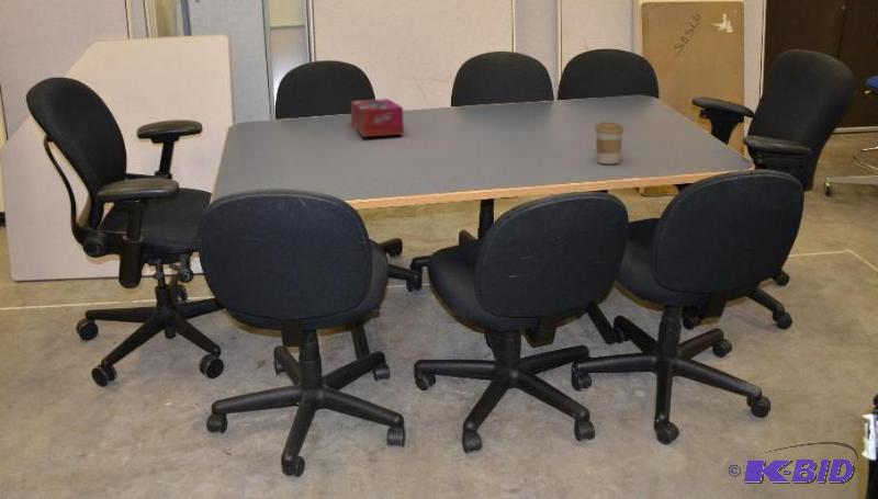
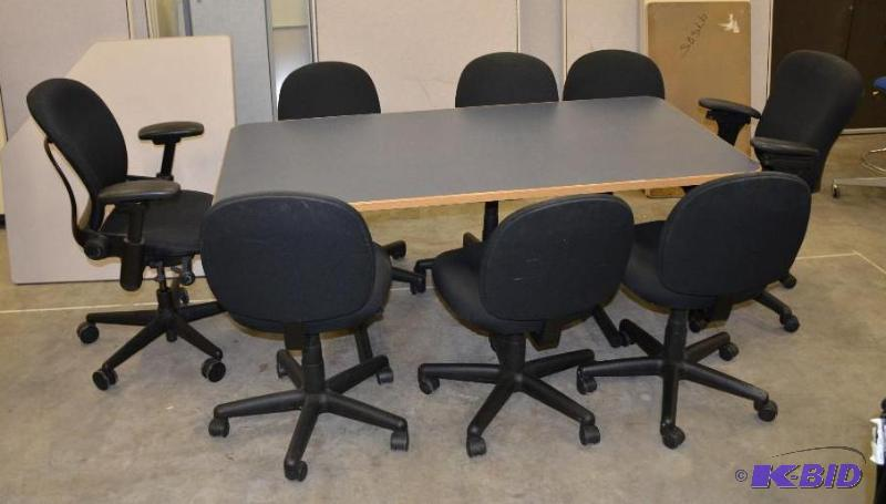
- coffee cup (608, 141)
- tissue box (375, 116)
